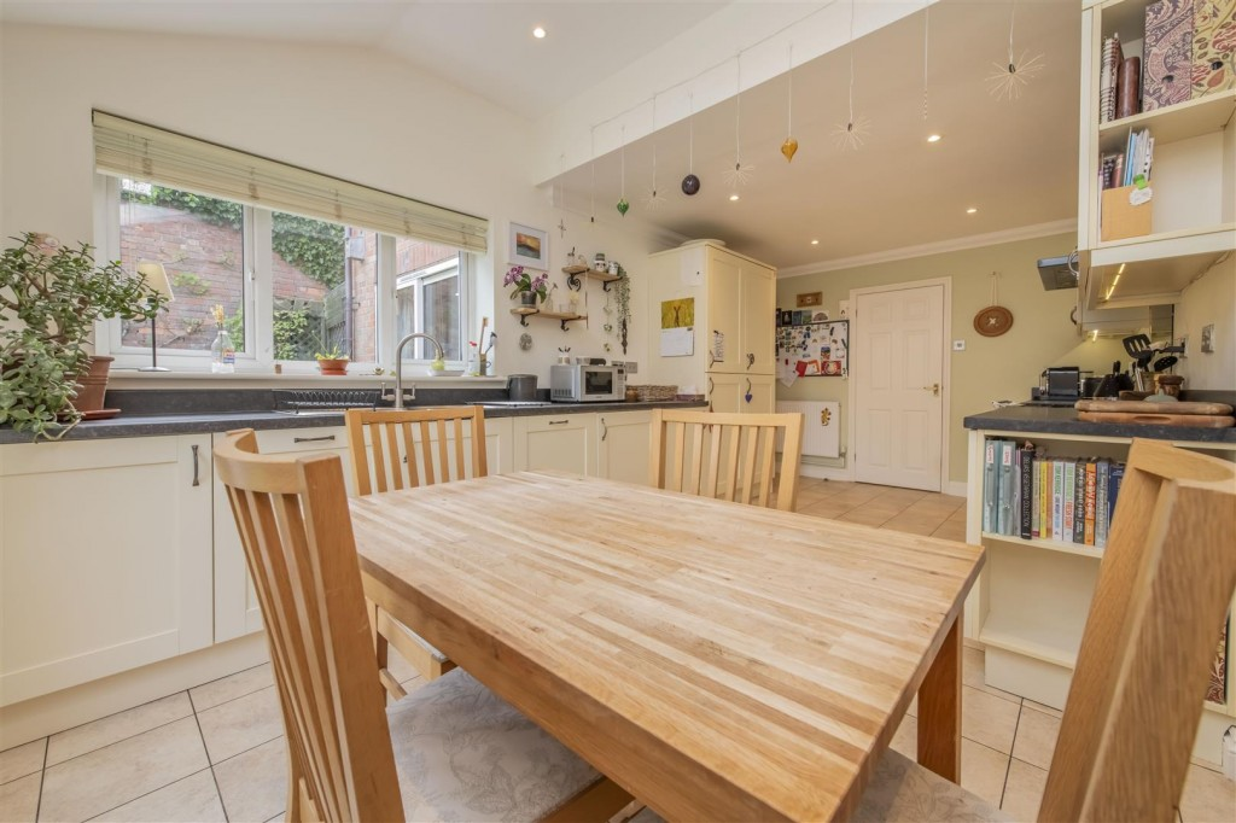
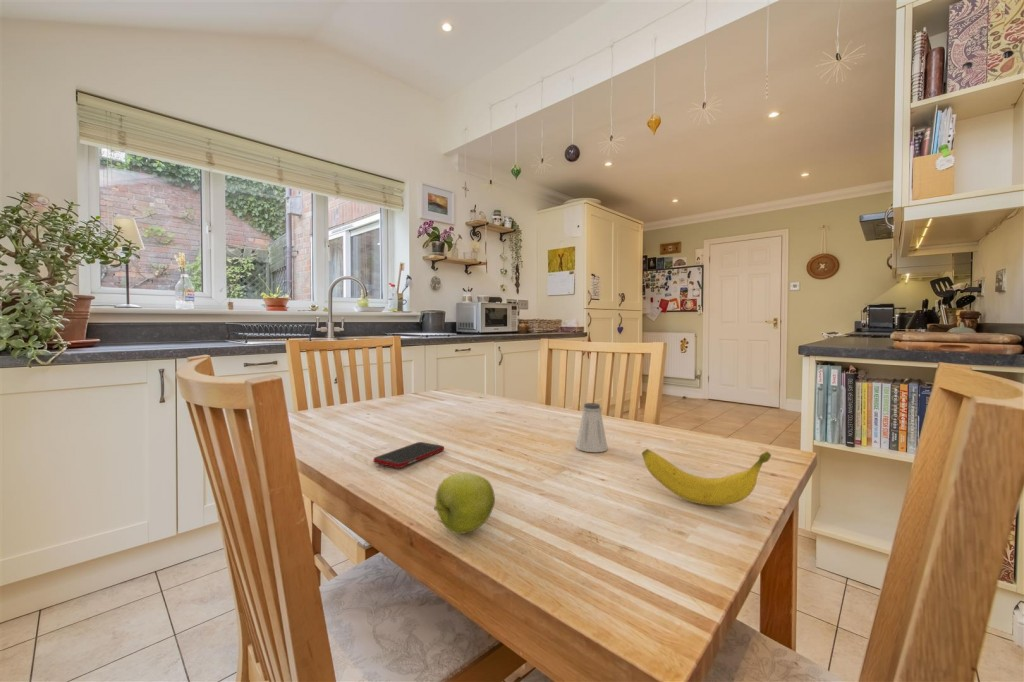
+ cell phone (410, 454)
+ apple (463, 502)
+ saltshaker (591, 425)
+ banana (702, 477)
